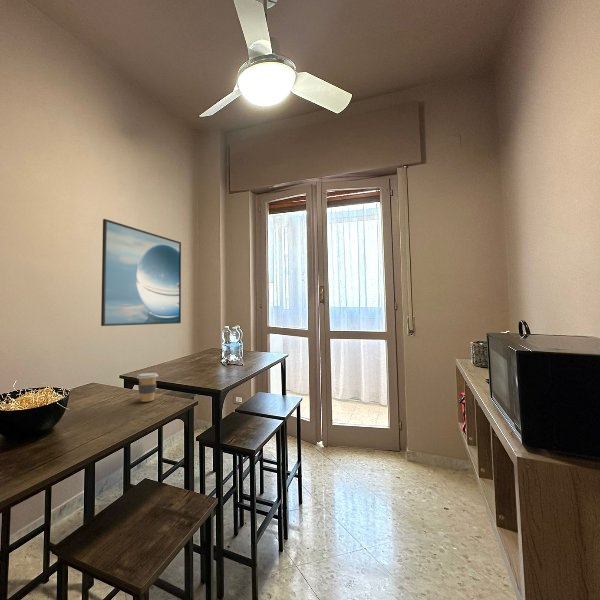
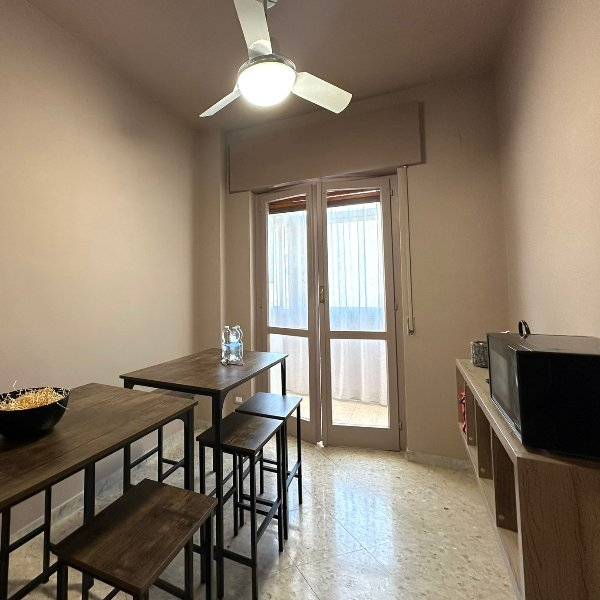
- coffee cup (147, 387)
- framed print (146, 278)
